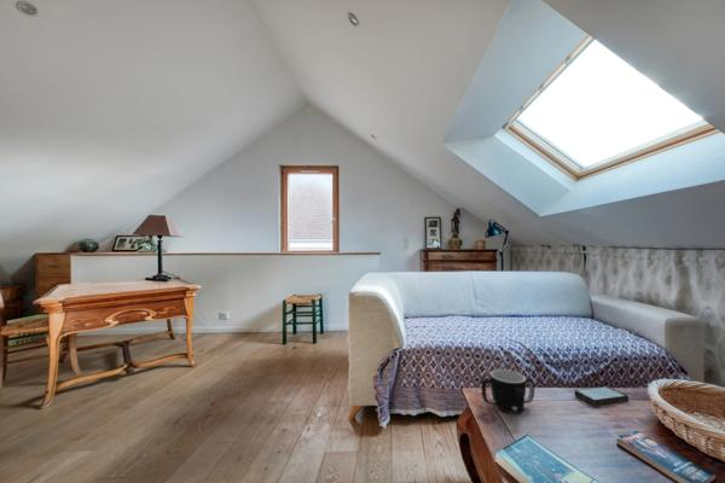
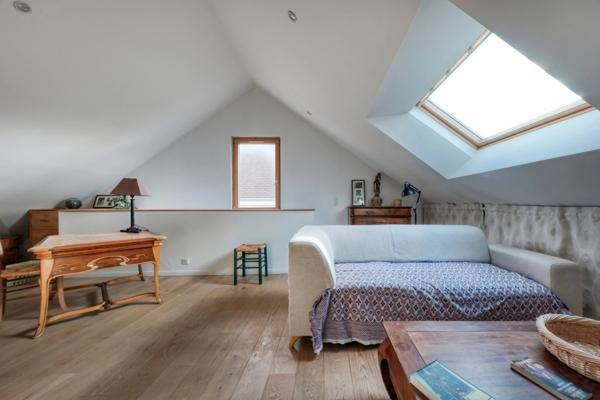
- smartphone (601, 395)
- mug (507, 391)
